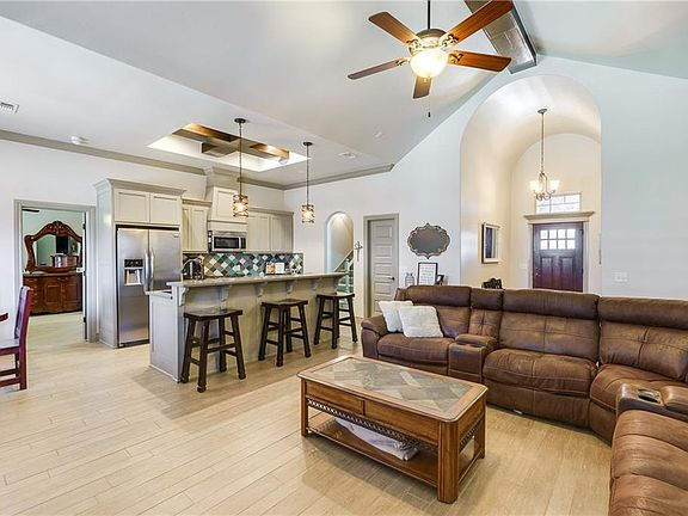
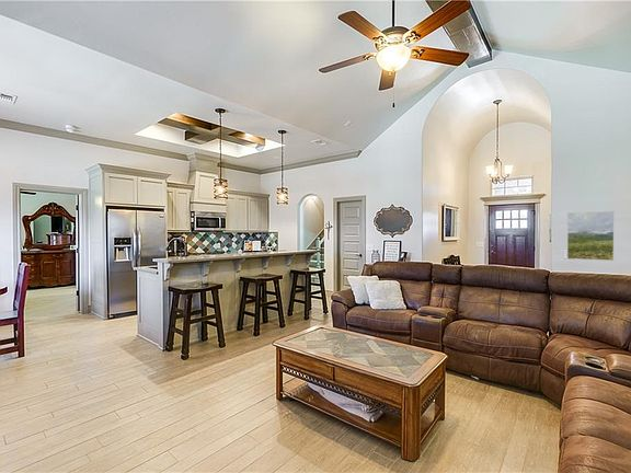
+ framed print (589, 235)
